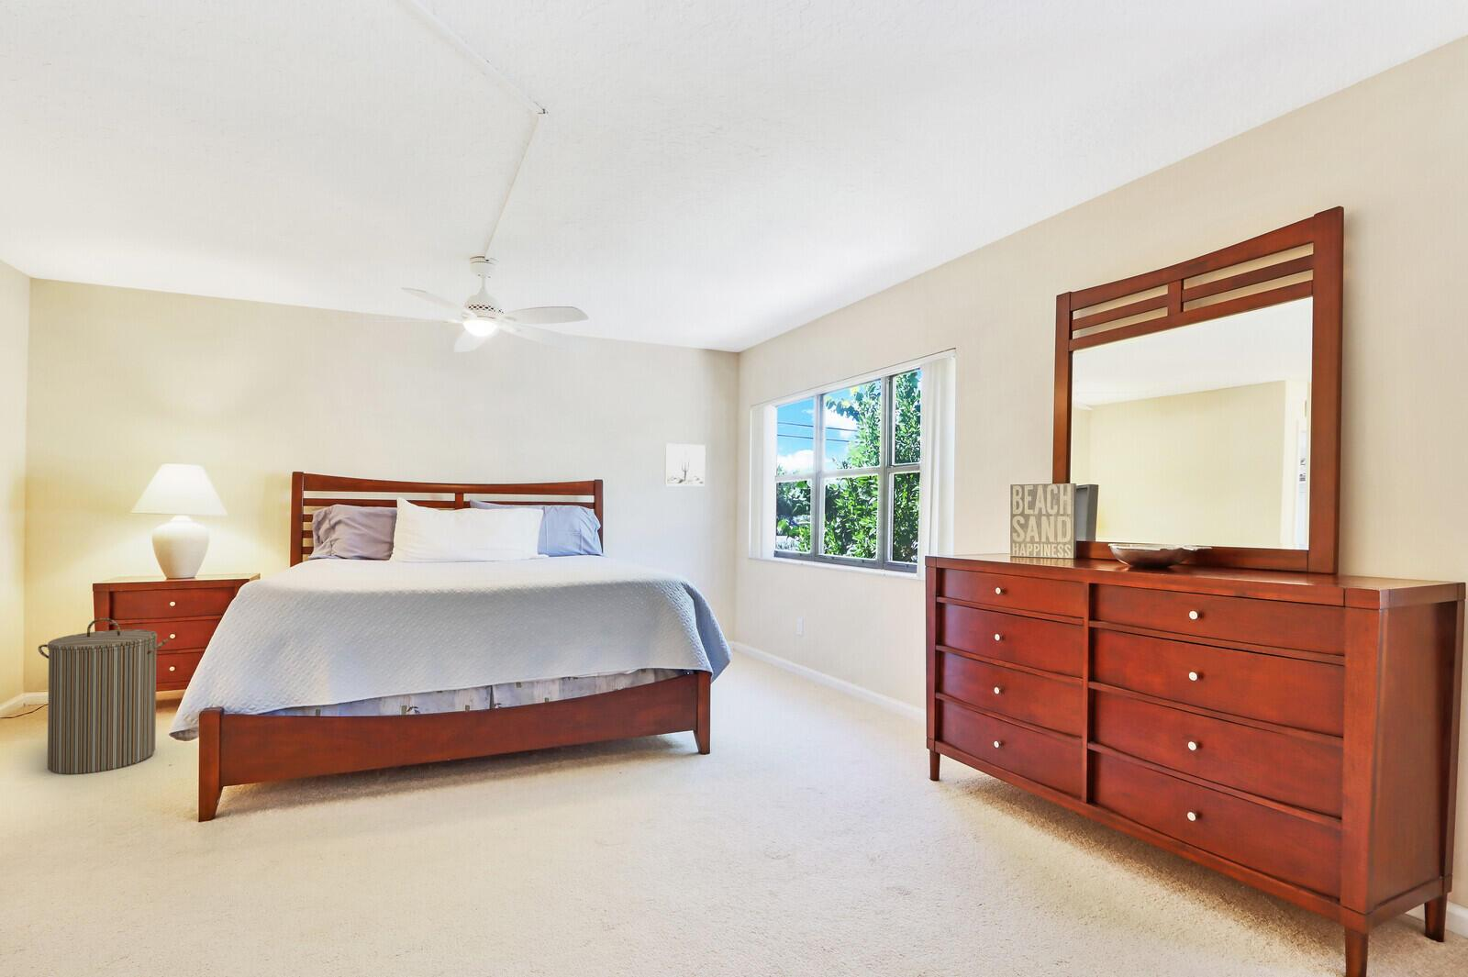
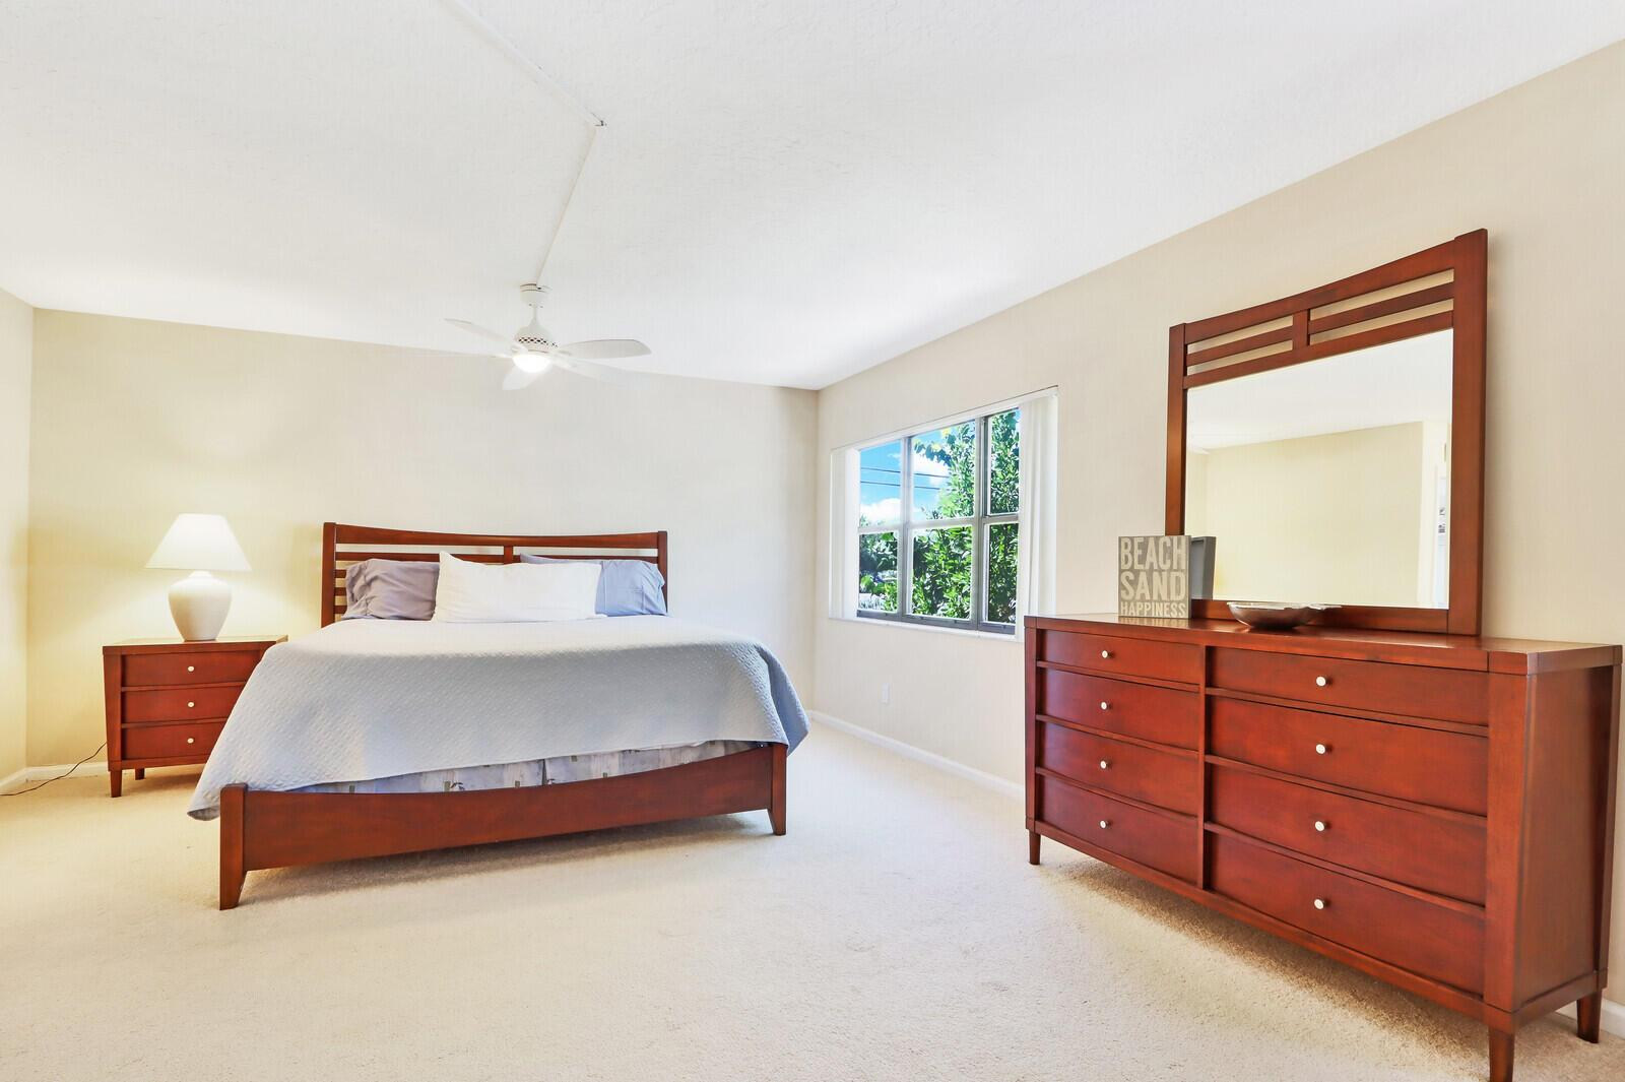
- laundry hamper (104, 688)
- wall art (685, 466)
